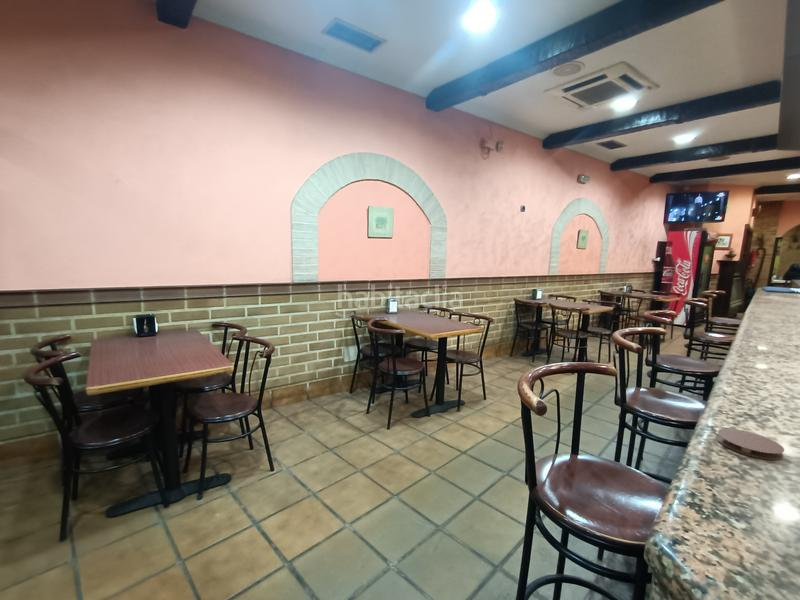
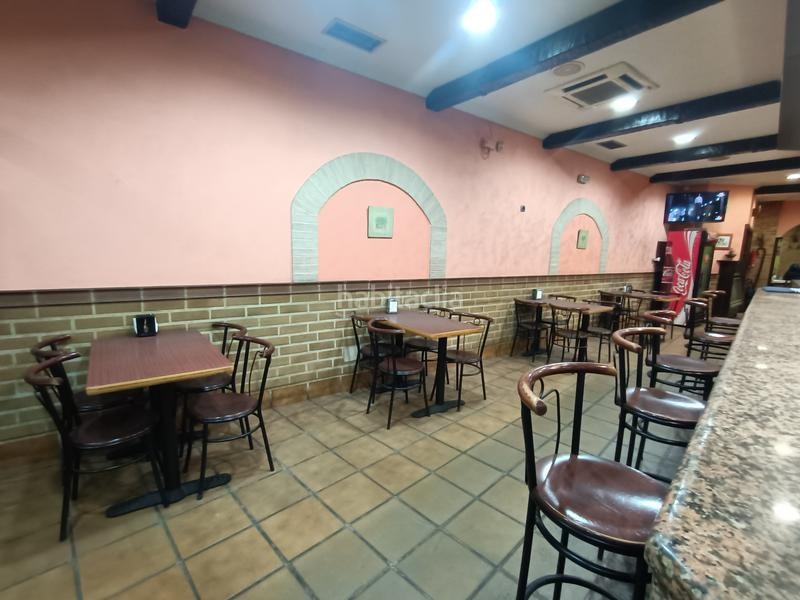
- coaster (749, 443)
